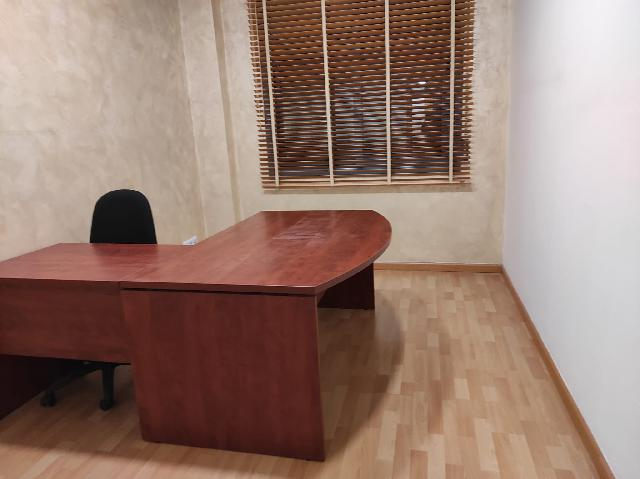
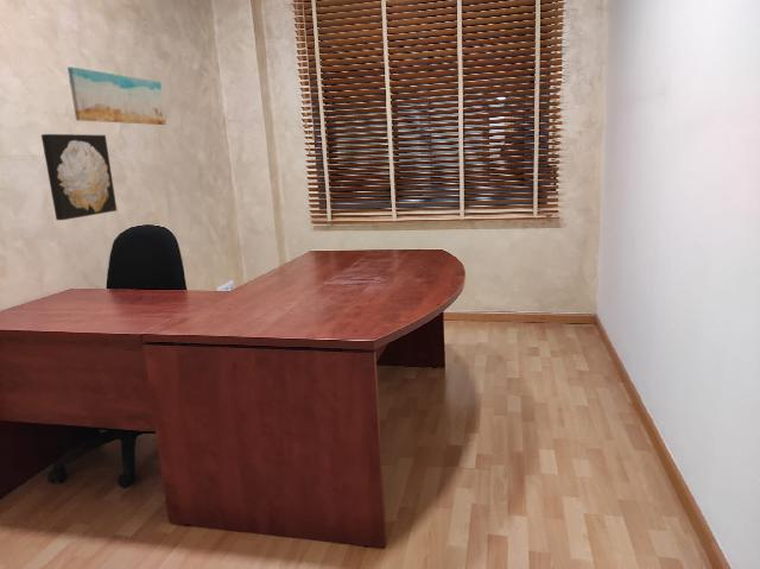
+ wall art (81, 175)
+ wall art (120, 99)
